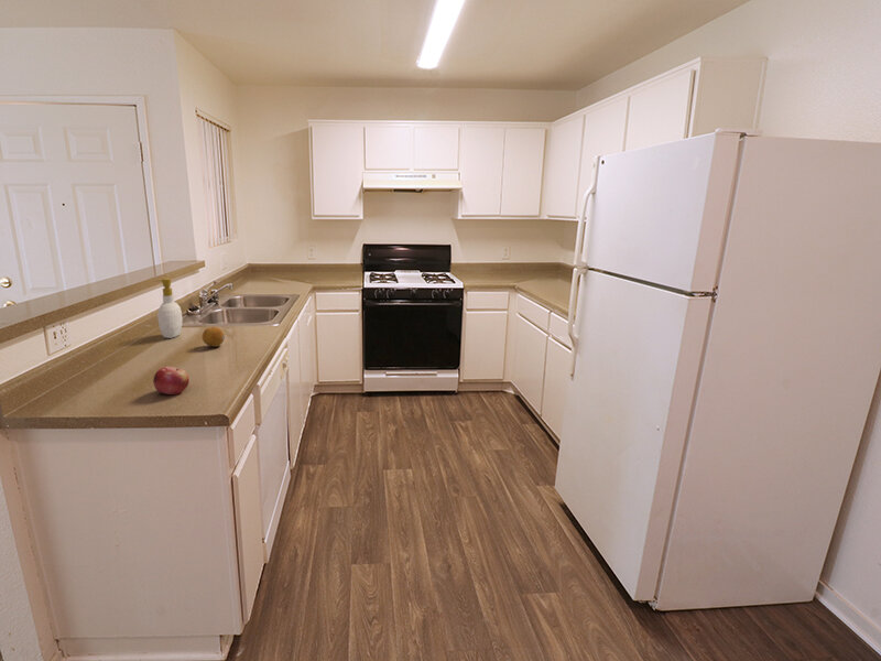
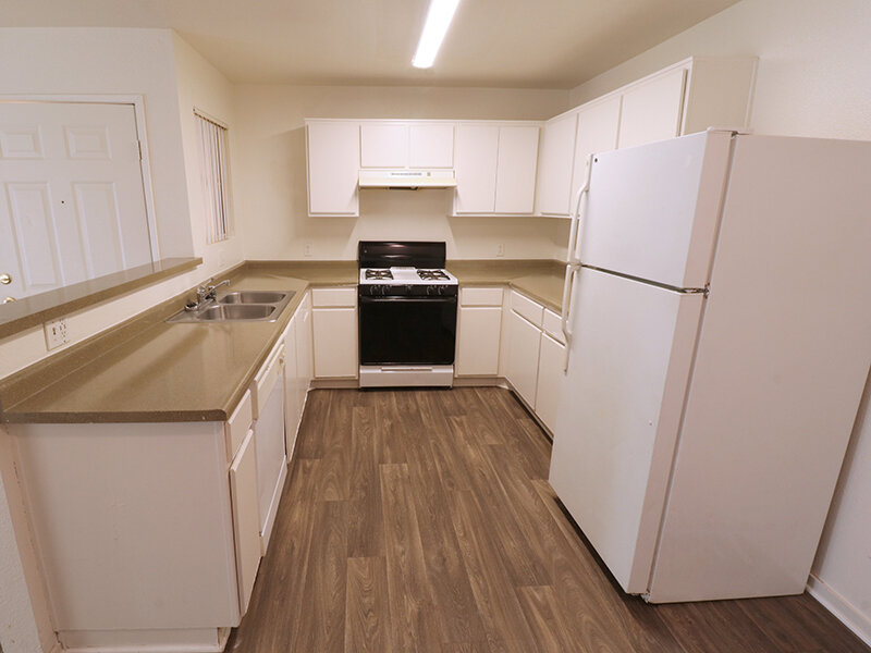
- soap bottle (167, 307)
- fruit (213, 336)
- fruit (171, 379)
